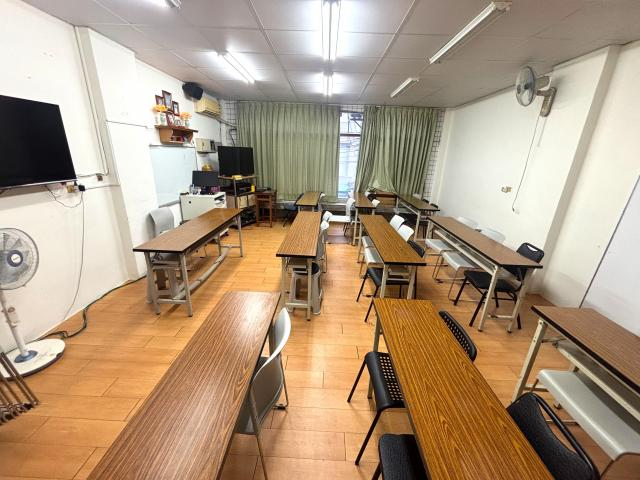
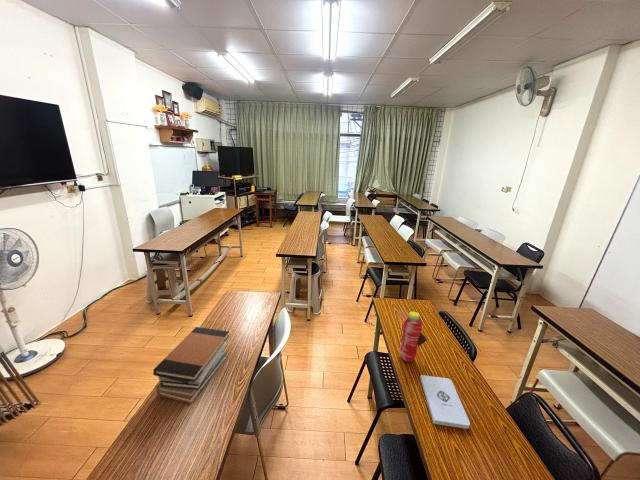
+ book stack (195, 361)
+ water bottle (413, 336)
+ notepad (443, 399)
